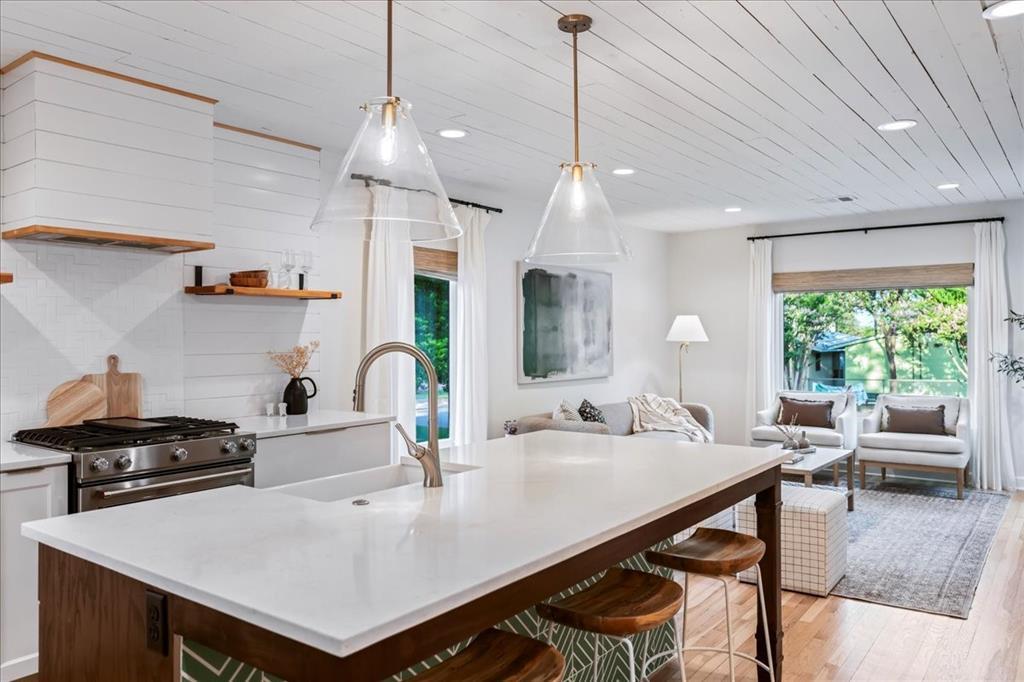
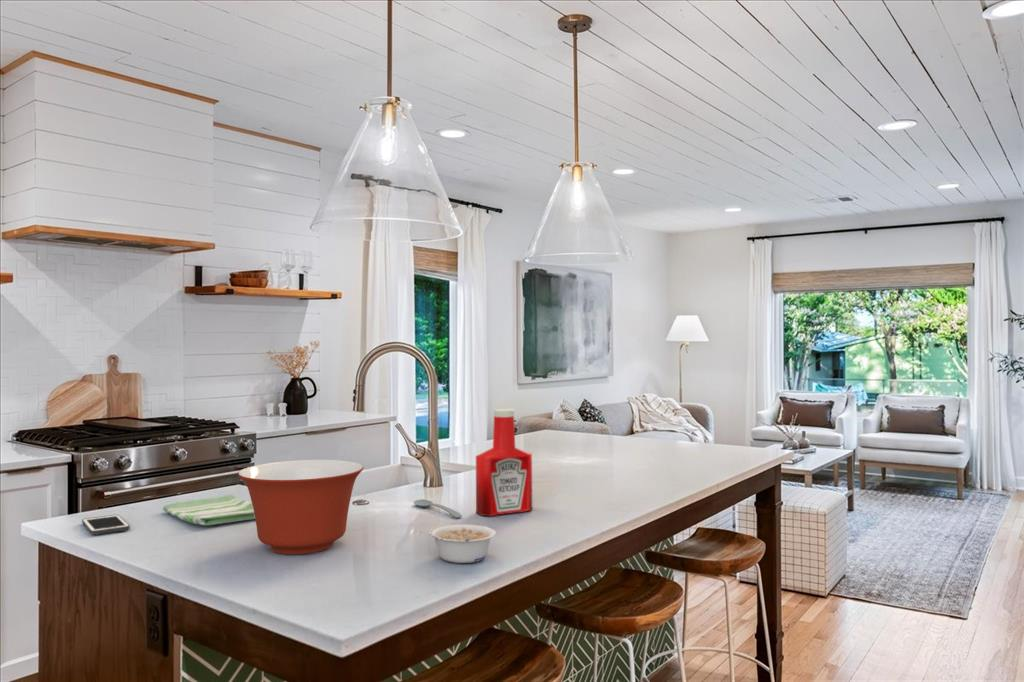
+ mixing bowl (302, 507)
+ dish towel (216, 509)
+ legume (464, 542)
+ cell phone (105, 524)
+ soap bottle (504, 460)
+ spoon (437, 506)
